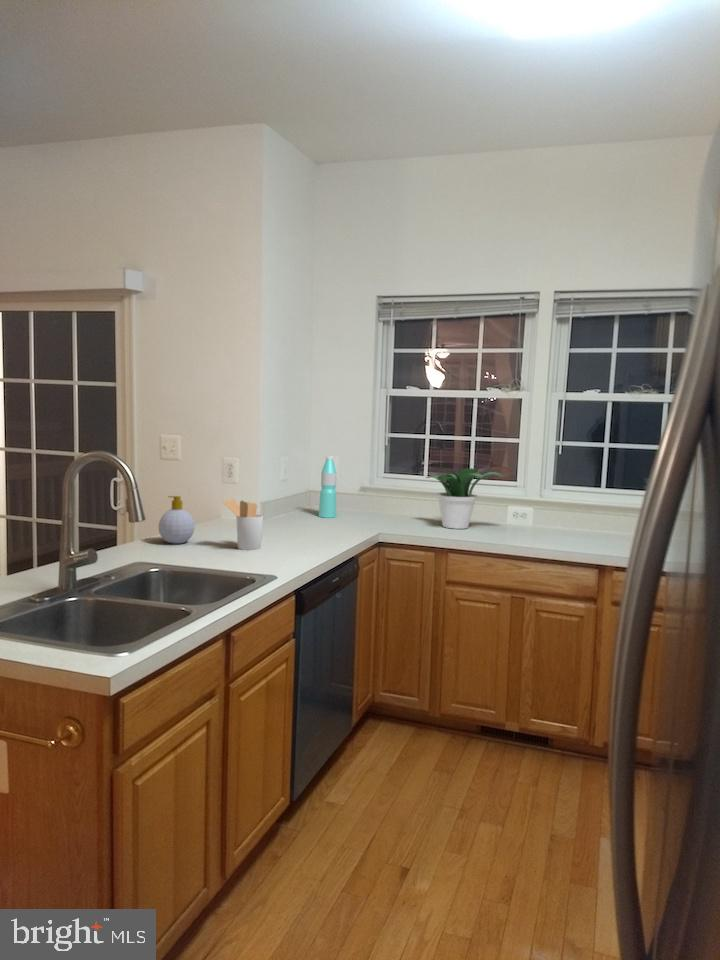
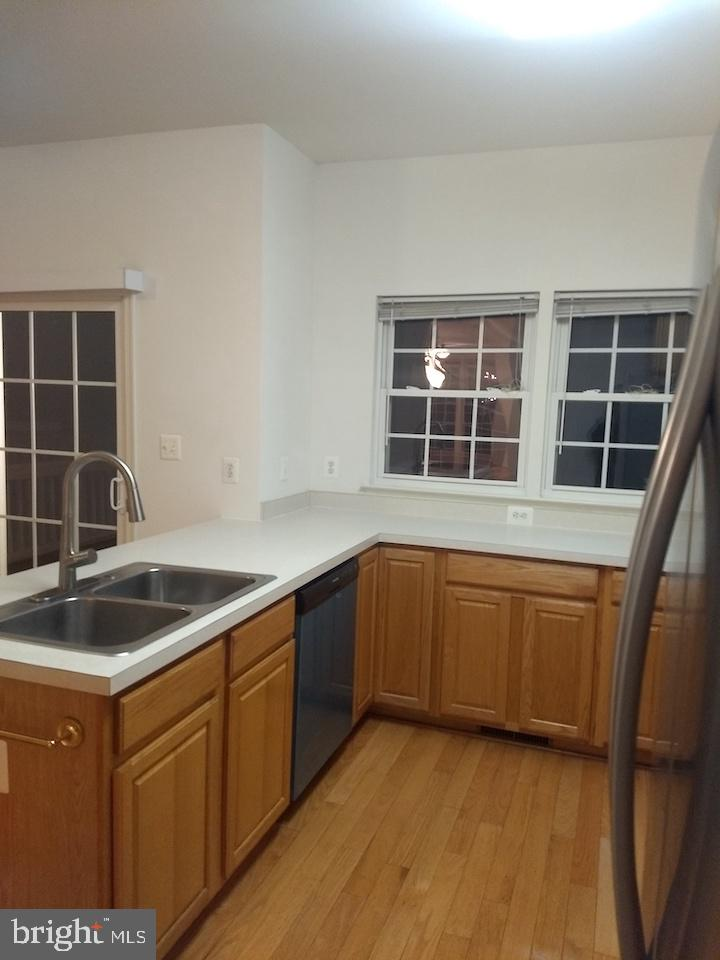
- utensil holder (243, 523)
- potted plant (463, 498)
- soap bottle (176, 519)
- water bottle (328, 486)
